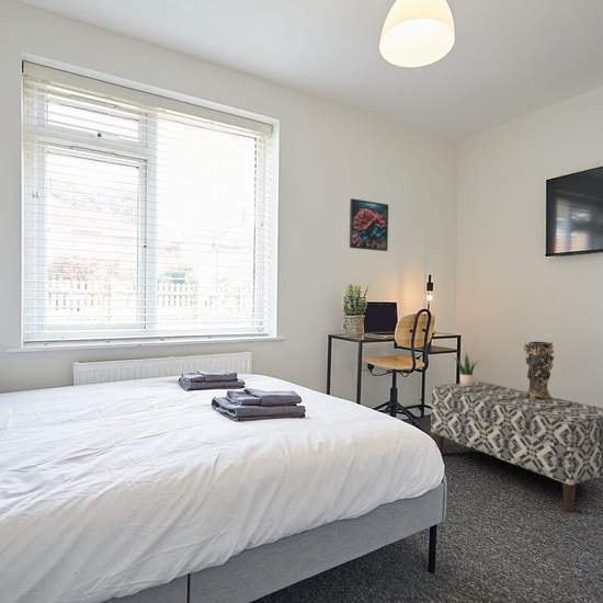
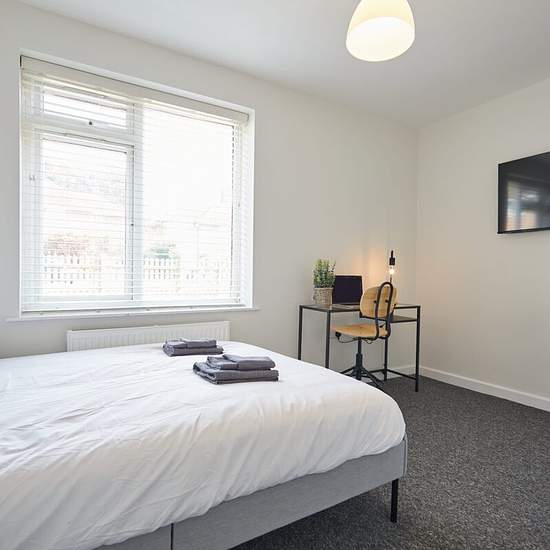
- decorative vase (539, 369)
- bench (515, 434)
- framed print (368, 225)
- potted plant (466, 367)
